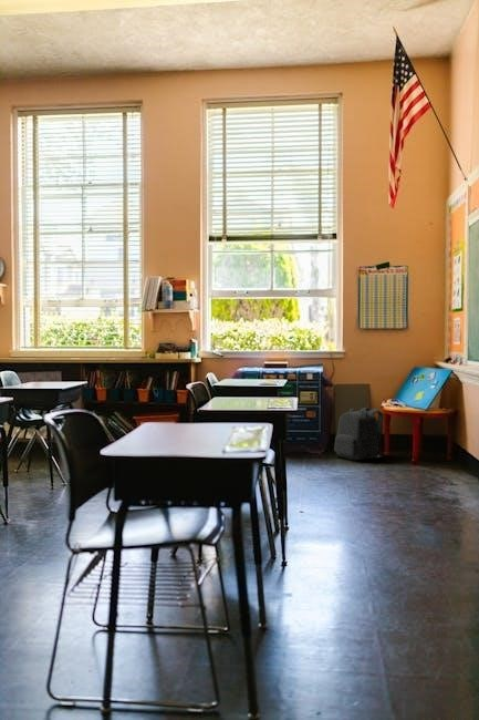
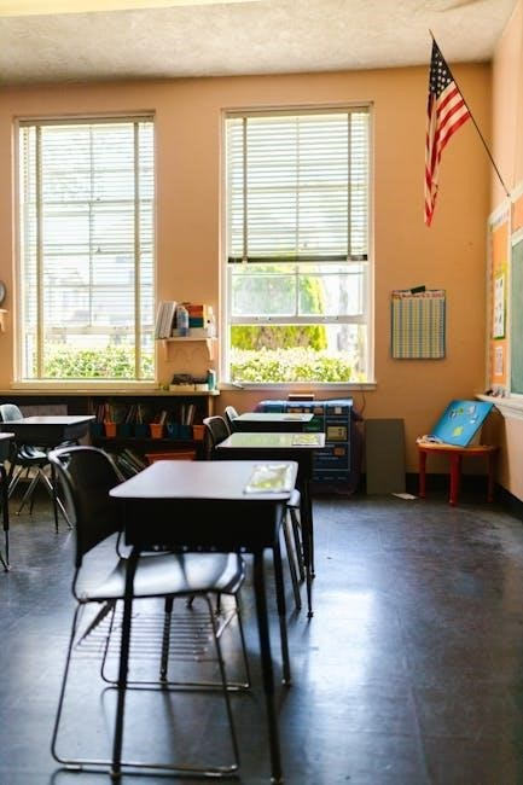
- backpack (360, 432)
